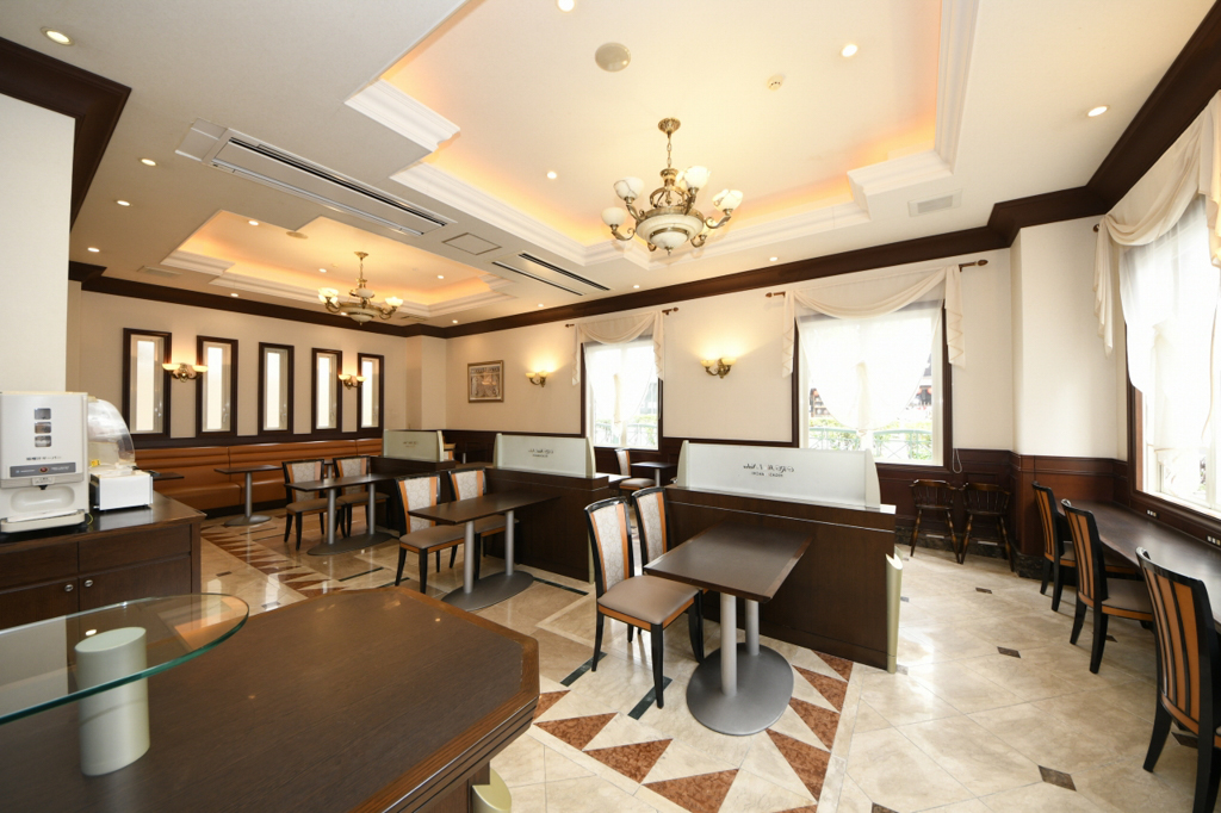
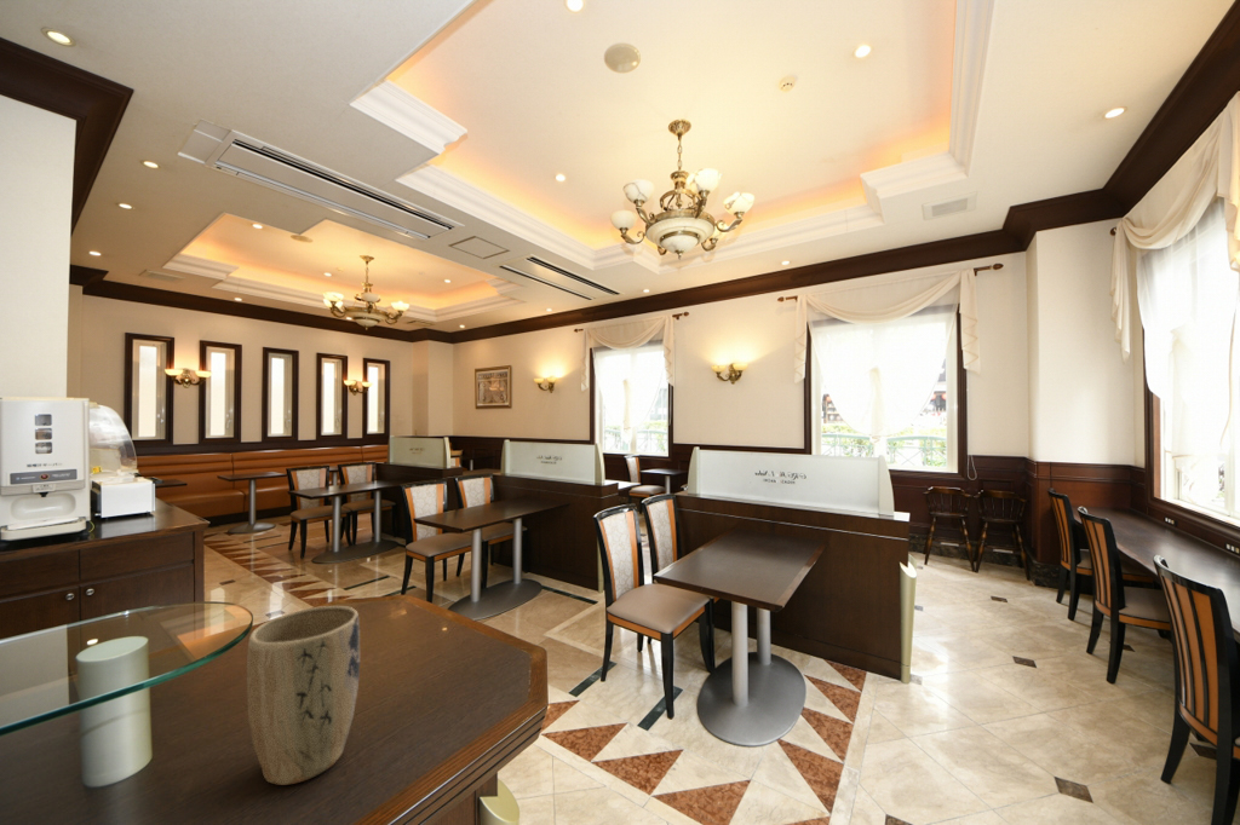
+ plant pot (306, 691)
